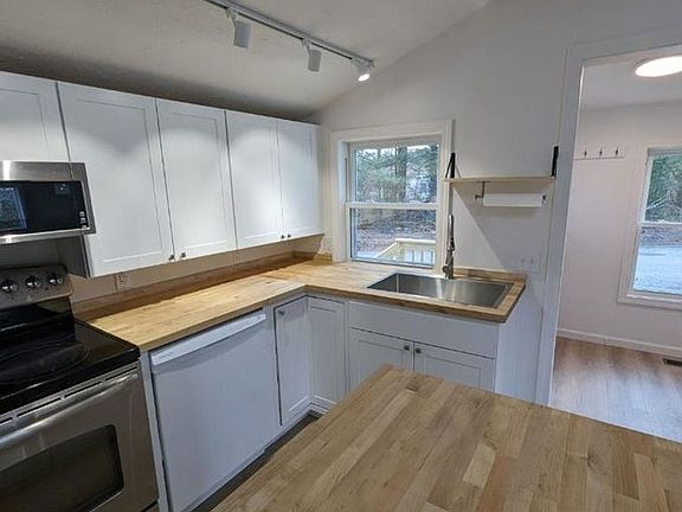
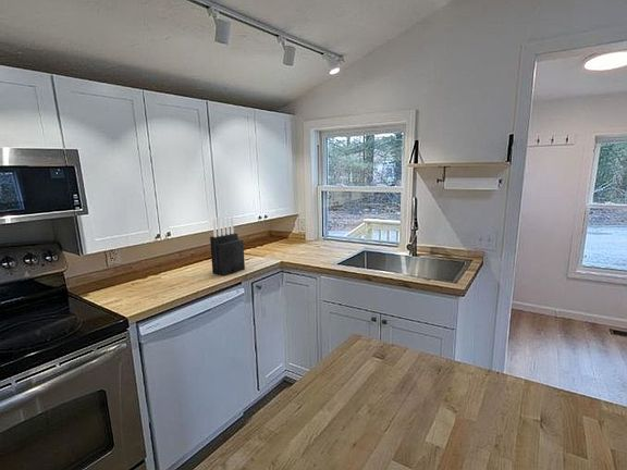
+ knife block (228, 244)
